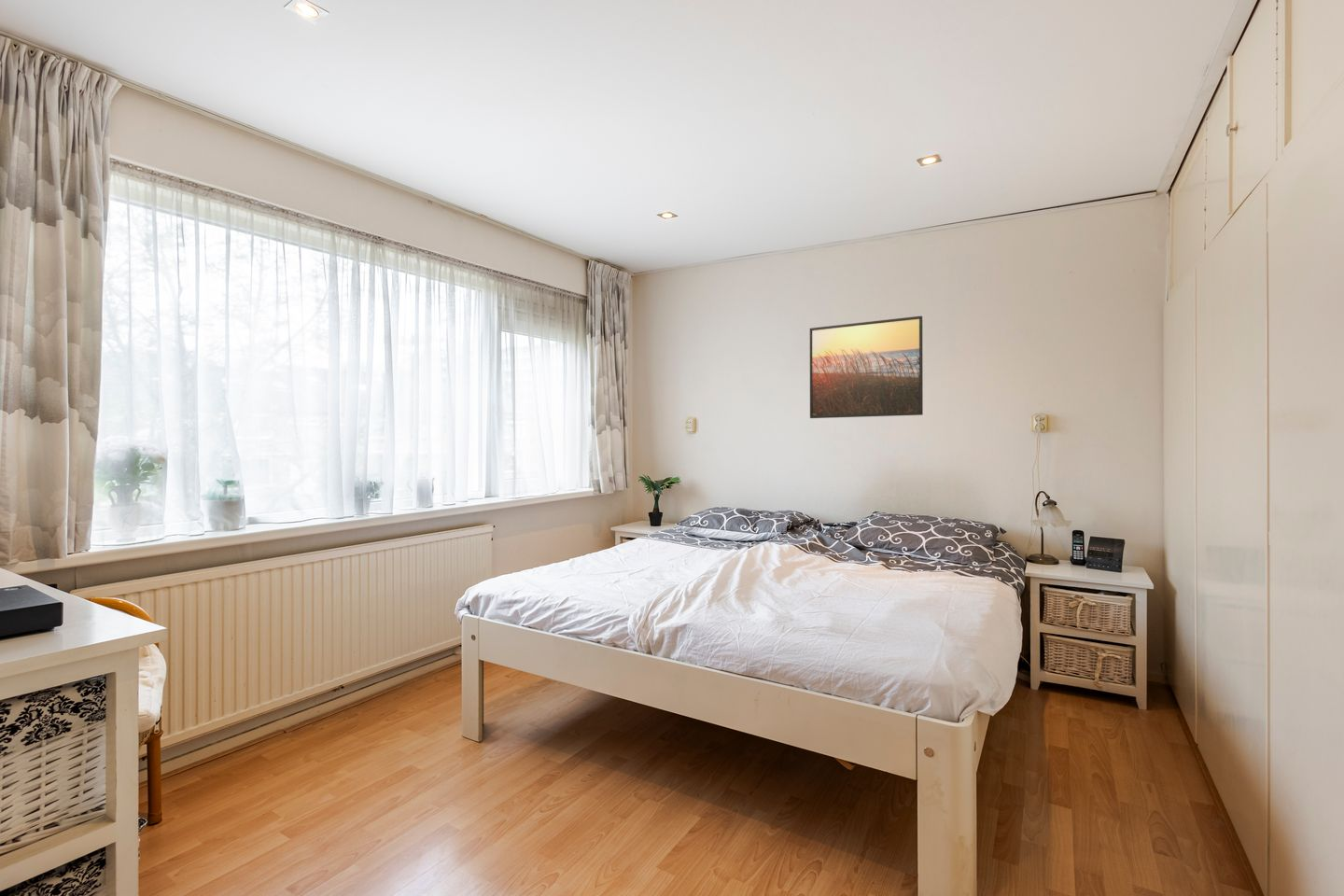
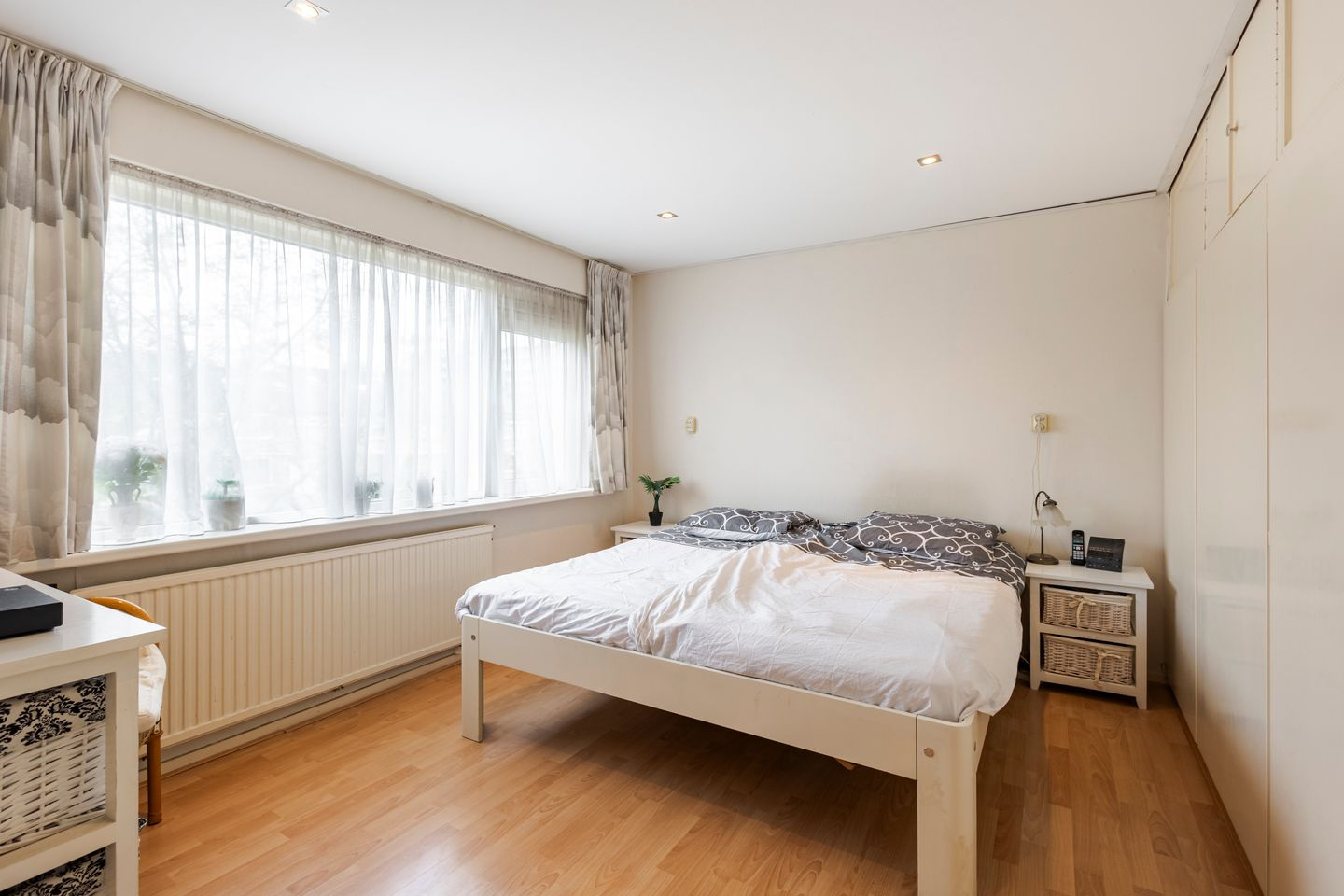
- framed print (863, 370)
